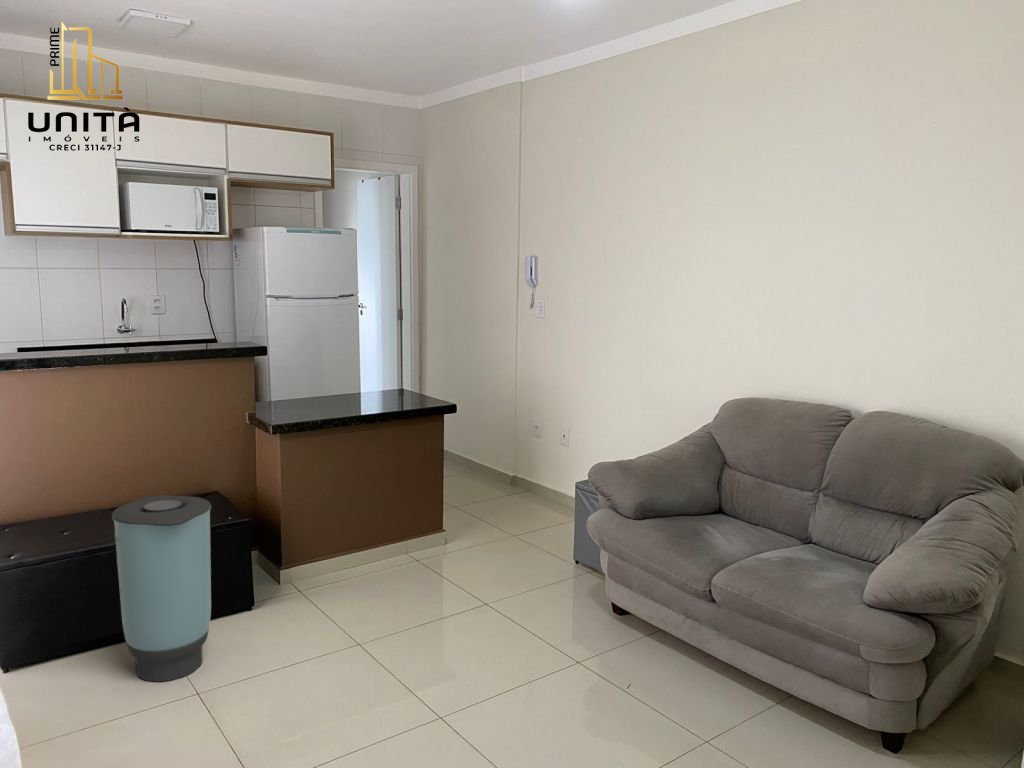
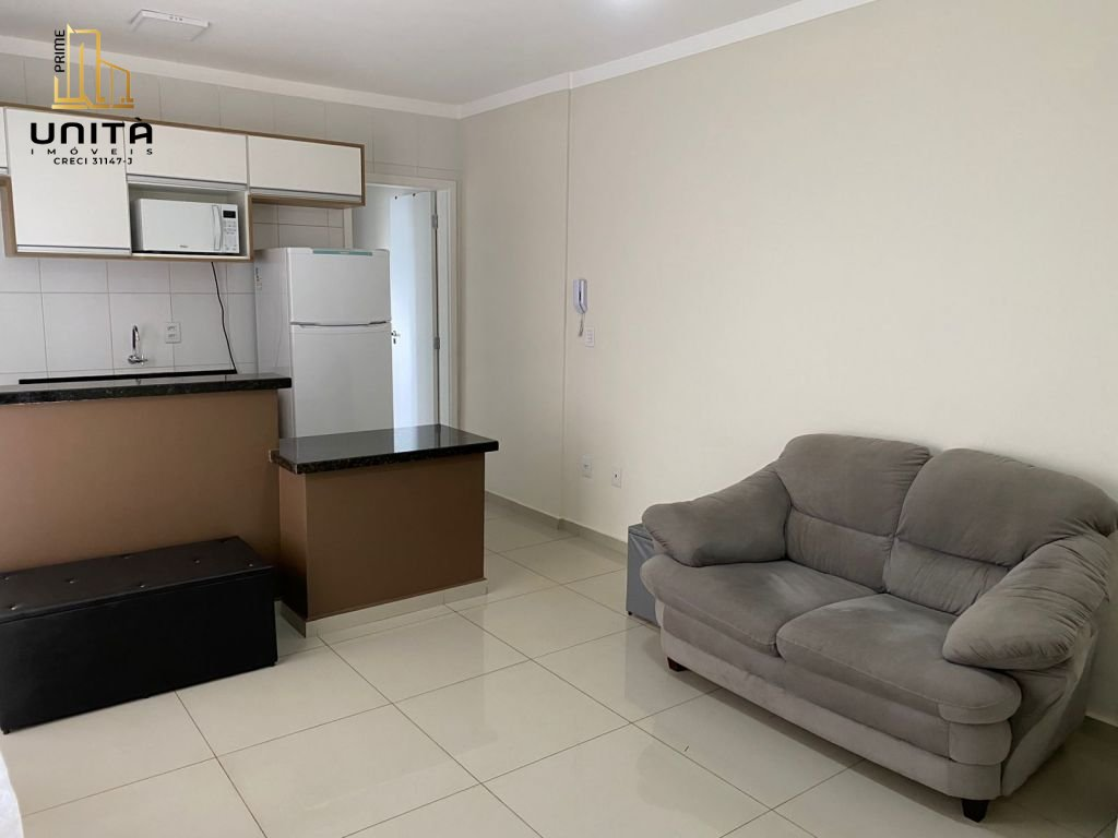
- trash can (164, 583)
